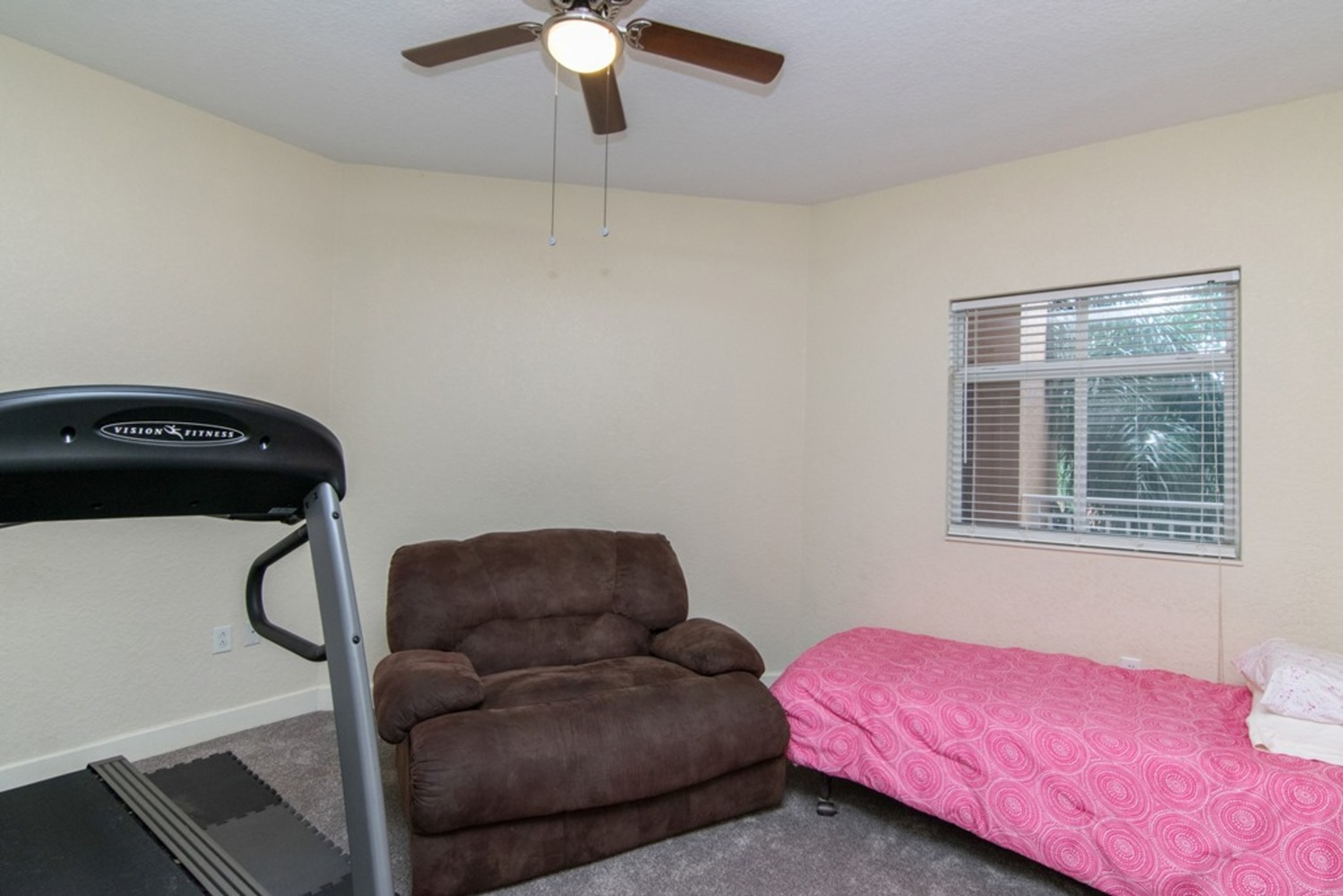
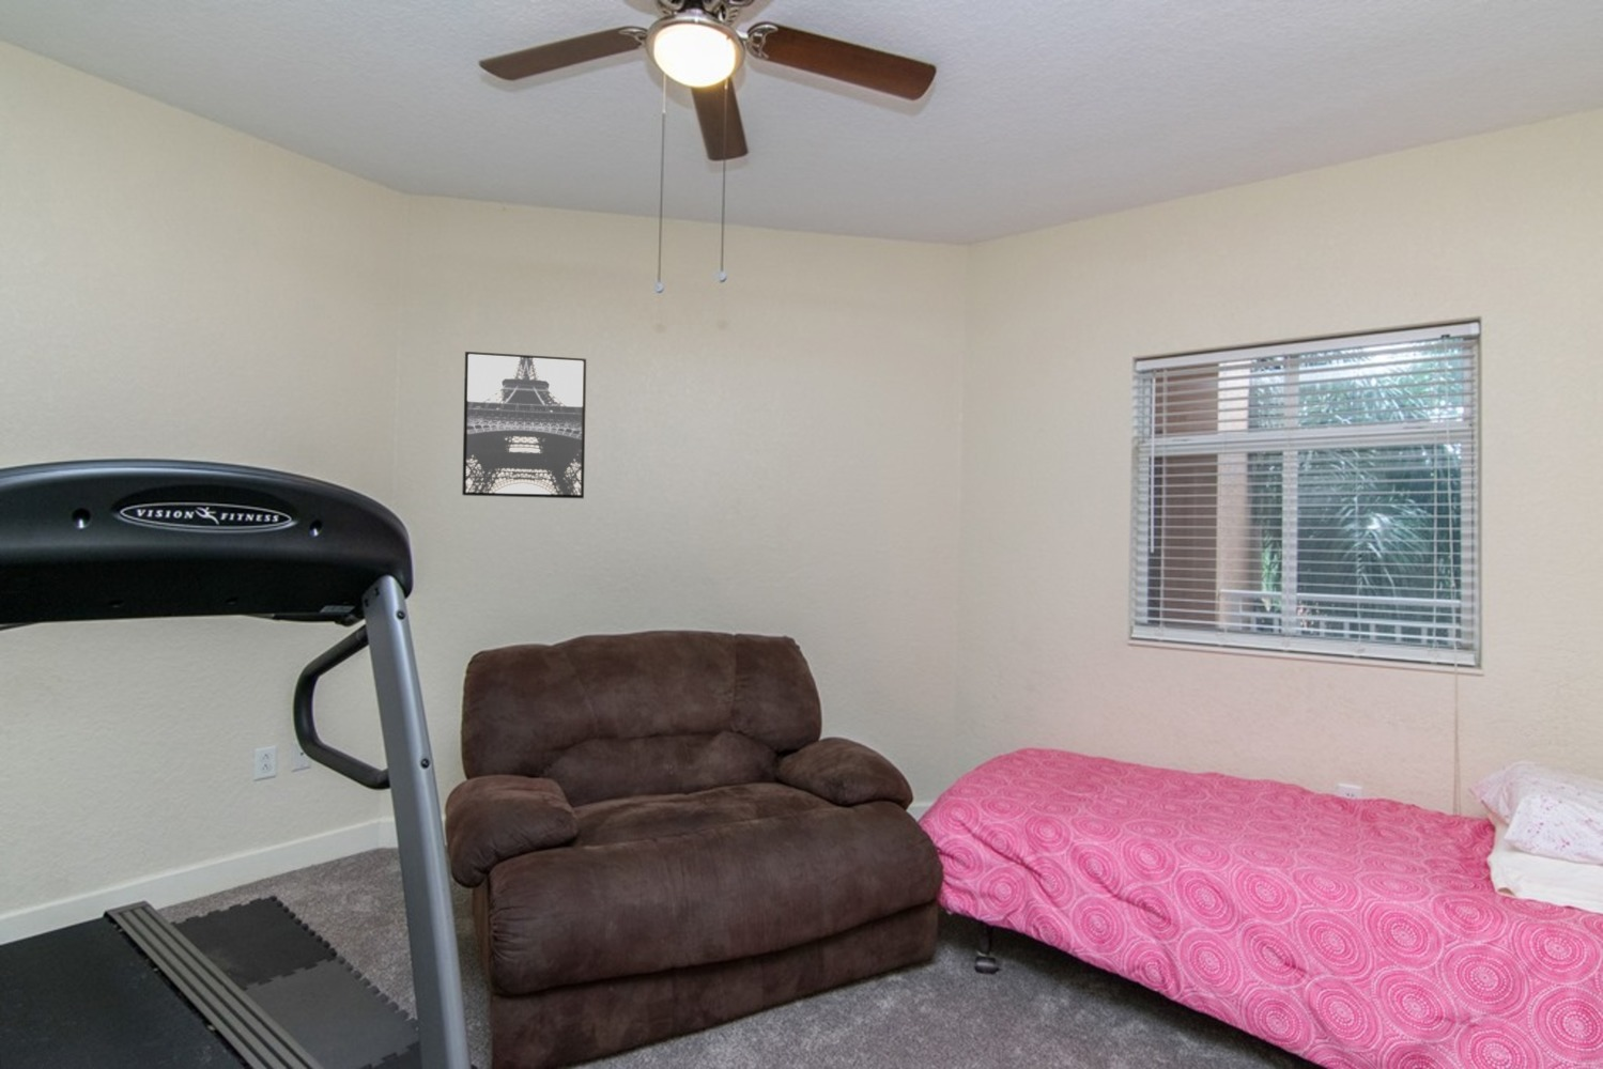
+ wall art (525, 426)
